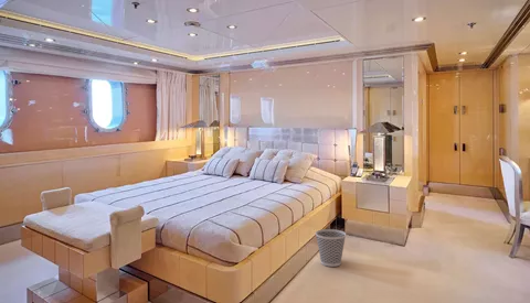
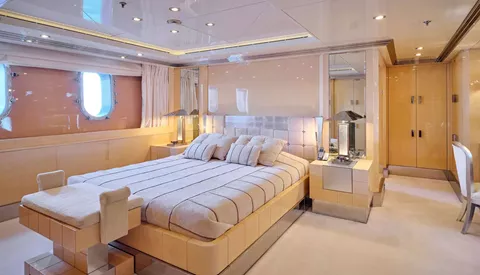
- wastebasket (330, 248)
